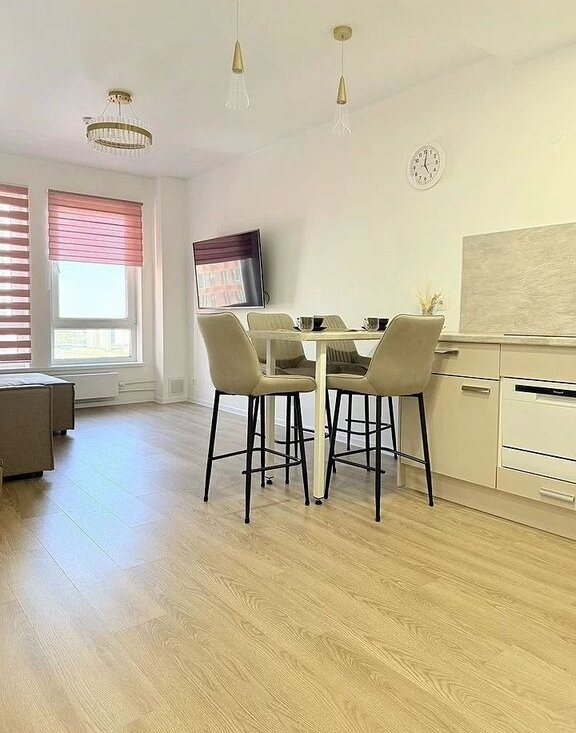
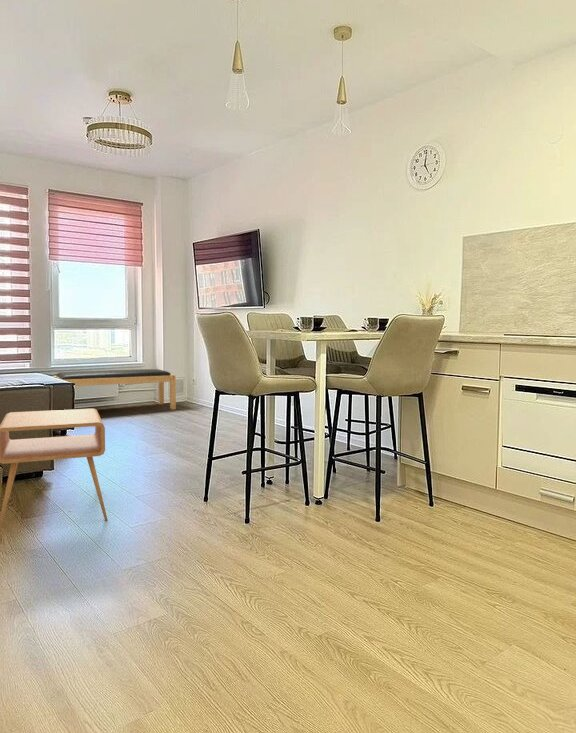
+ side table (53, 459)
+ bench (114, 383)
